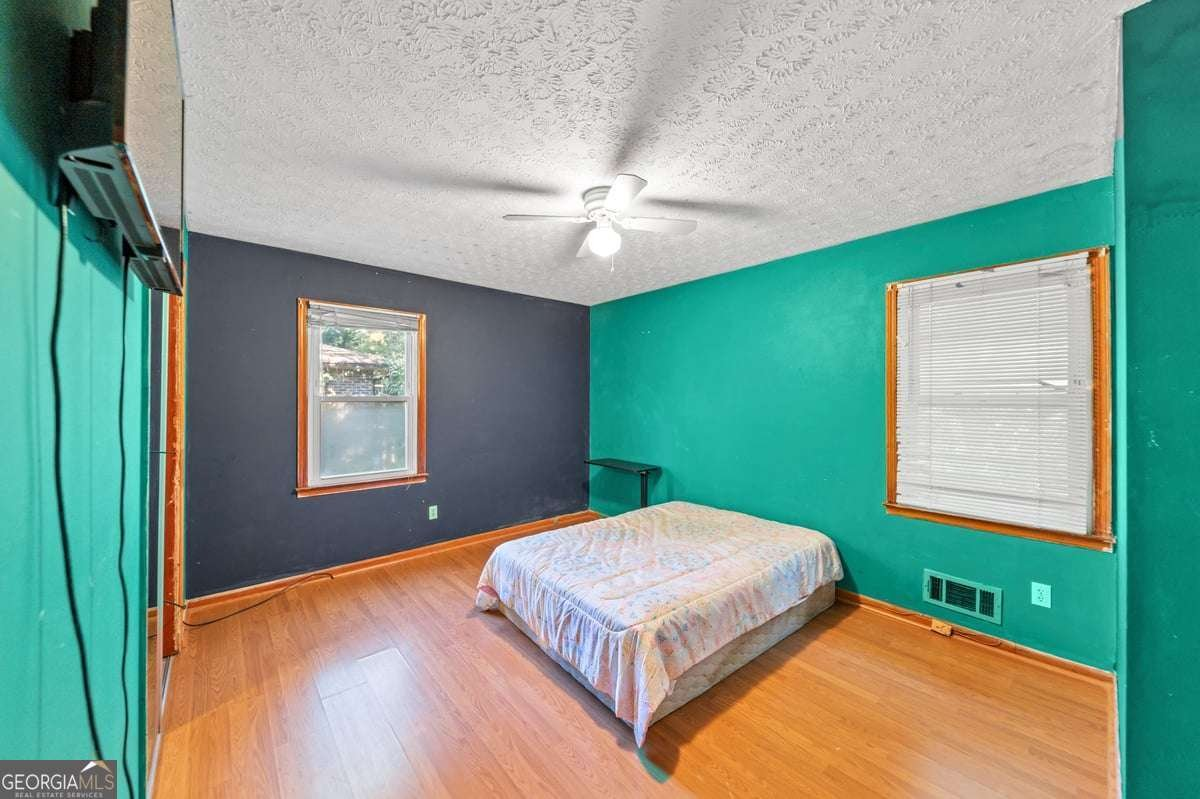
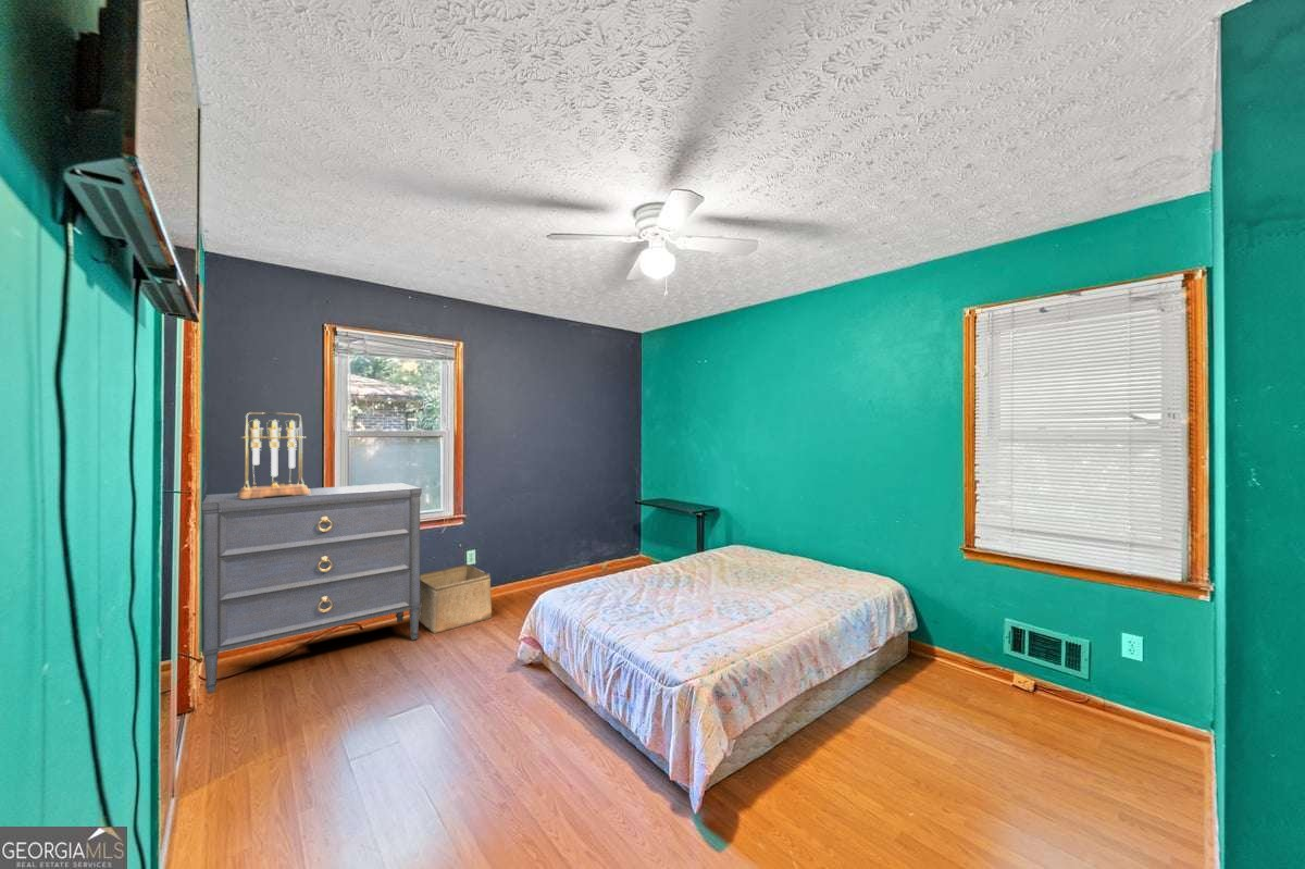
+ storage bin (452, 596)
+ table lamp (272, 452)
+ dresser (320, 571)
